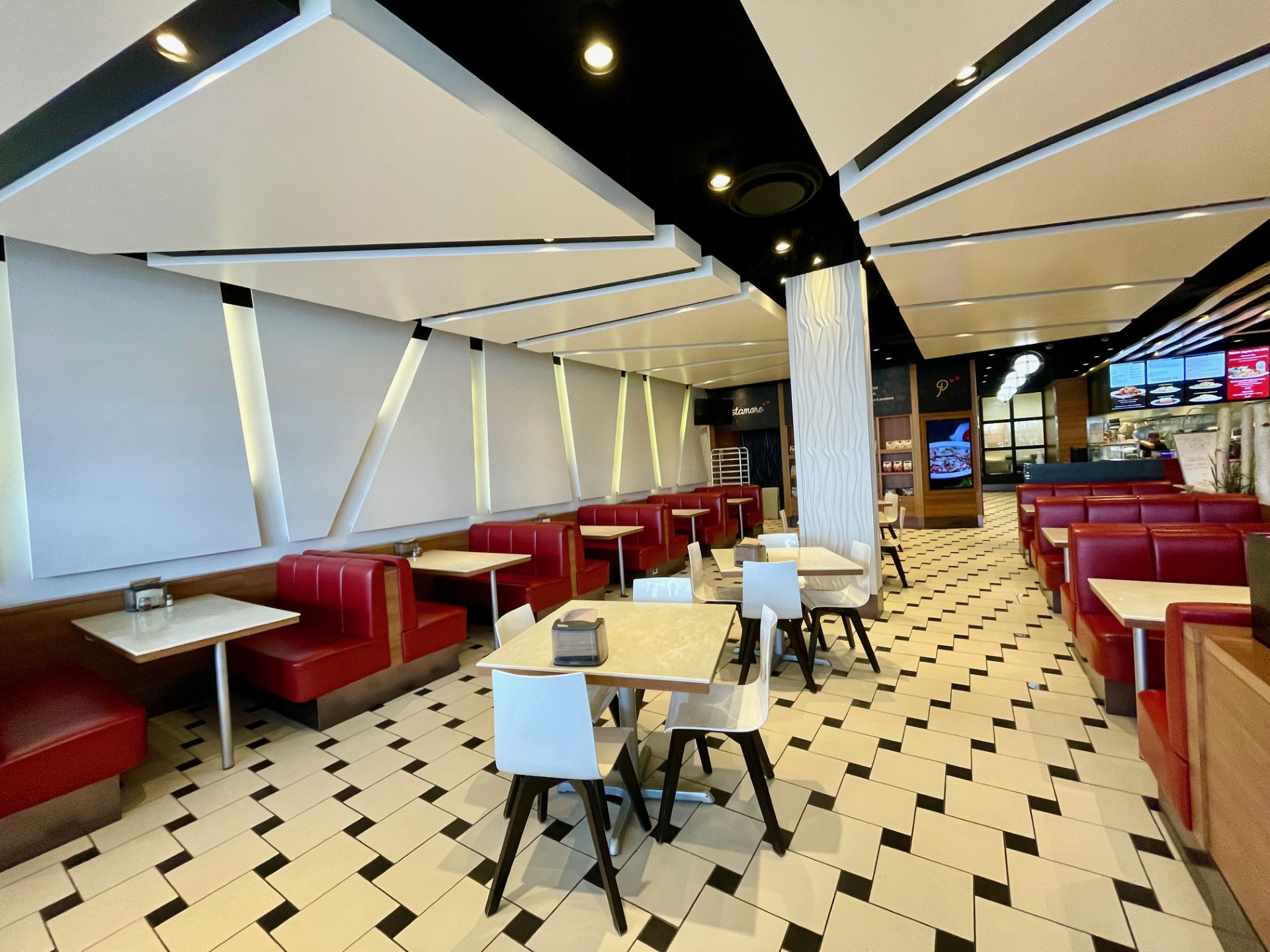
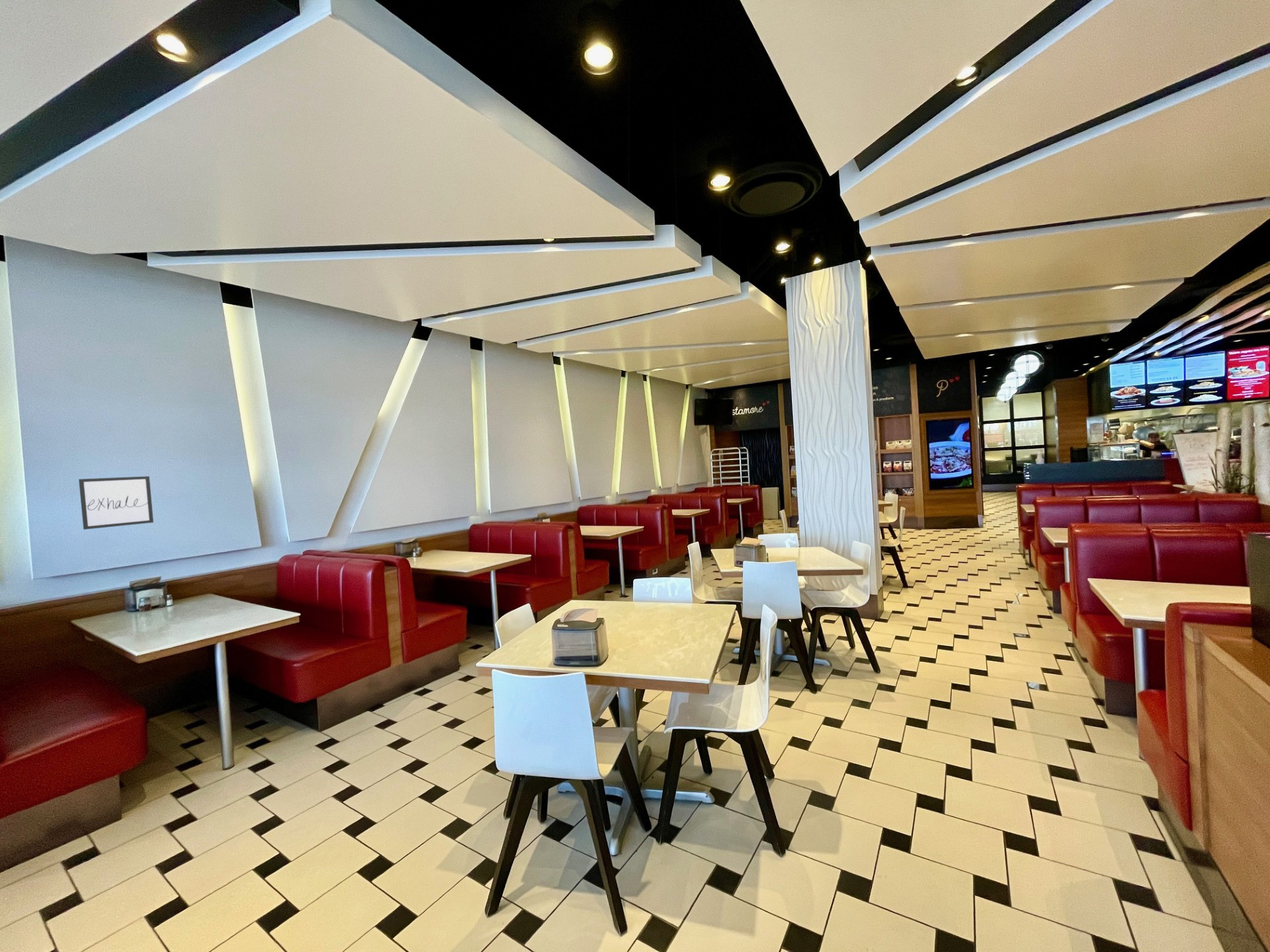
+ wall art (118, 502)
